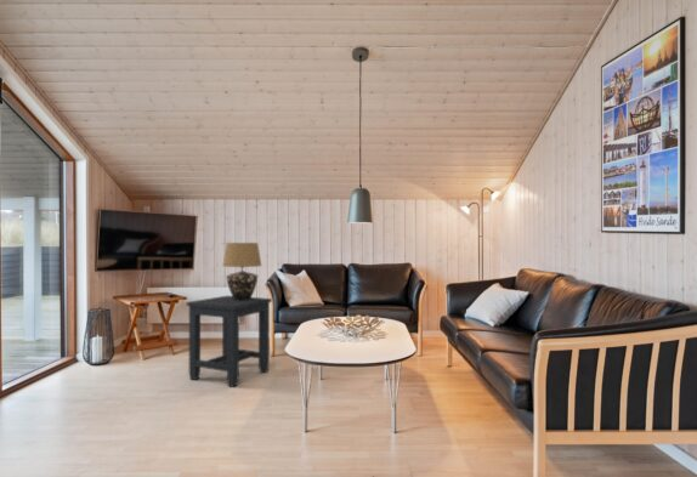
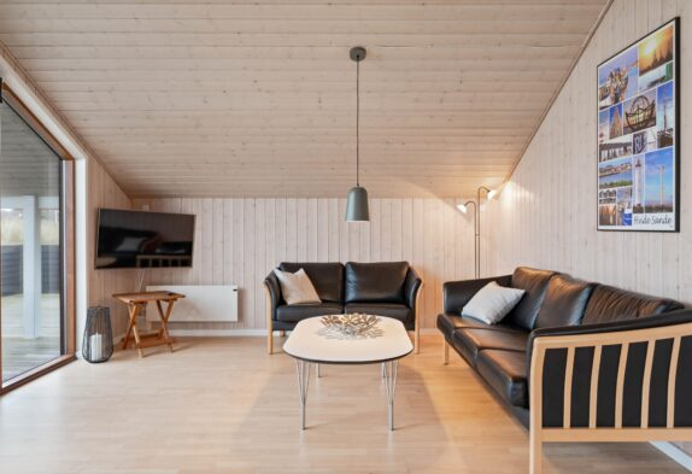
- table lamp (242, 271)
- side table (229, 337)
